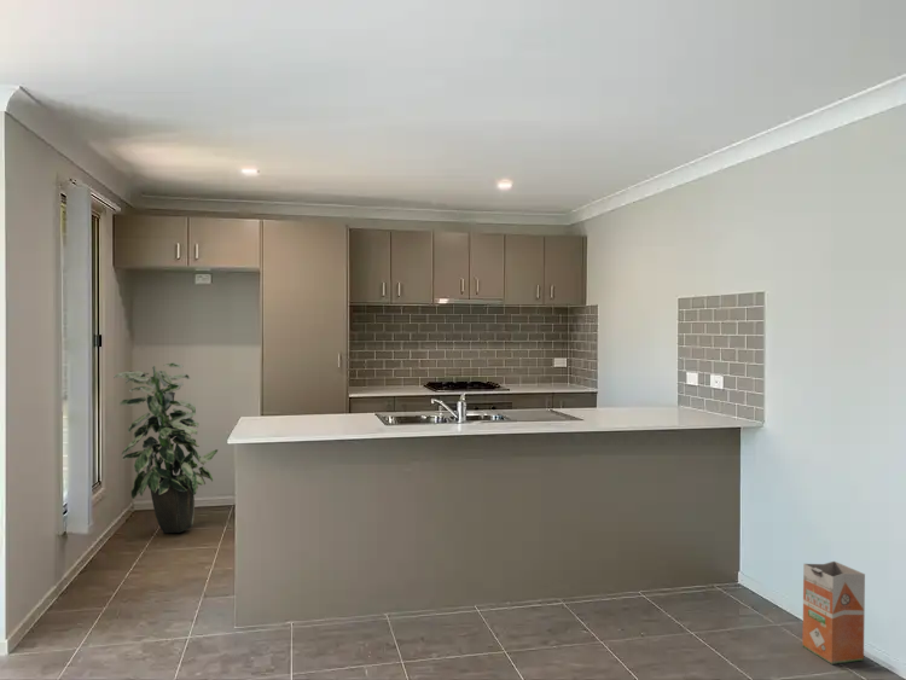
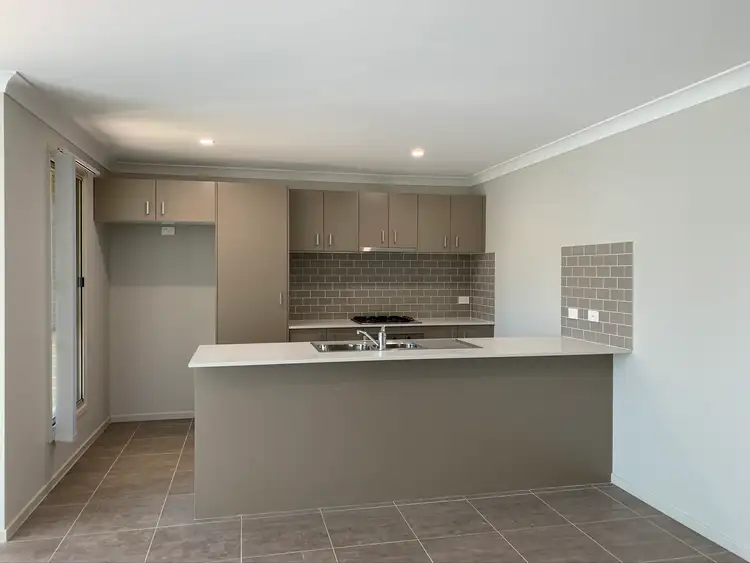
- waste bin (830, 609)
- indoor plant (165, 447)
